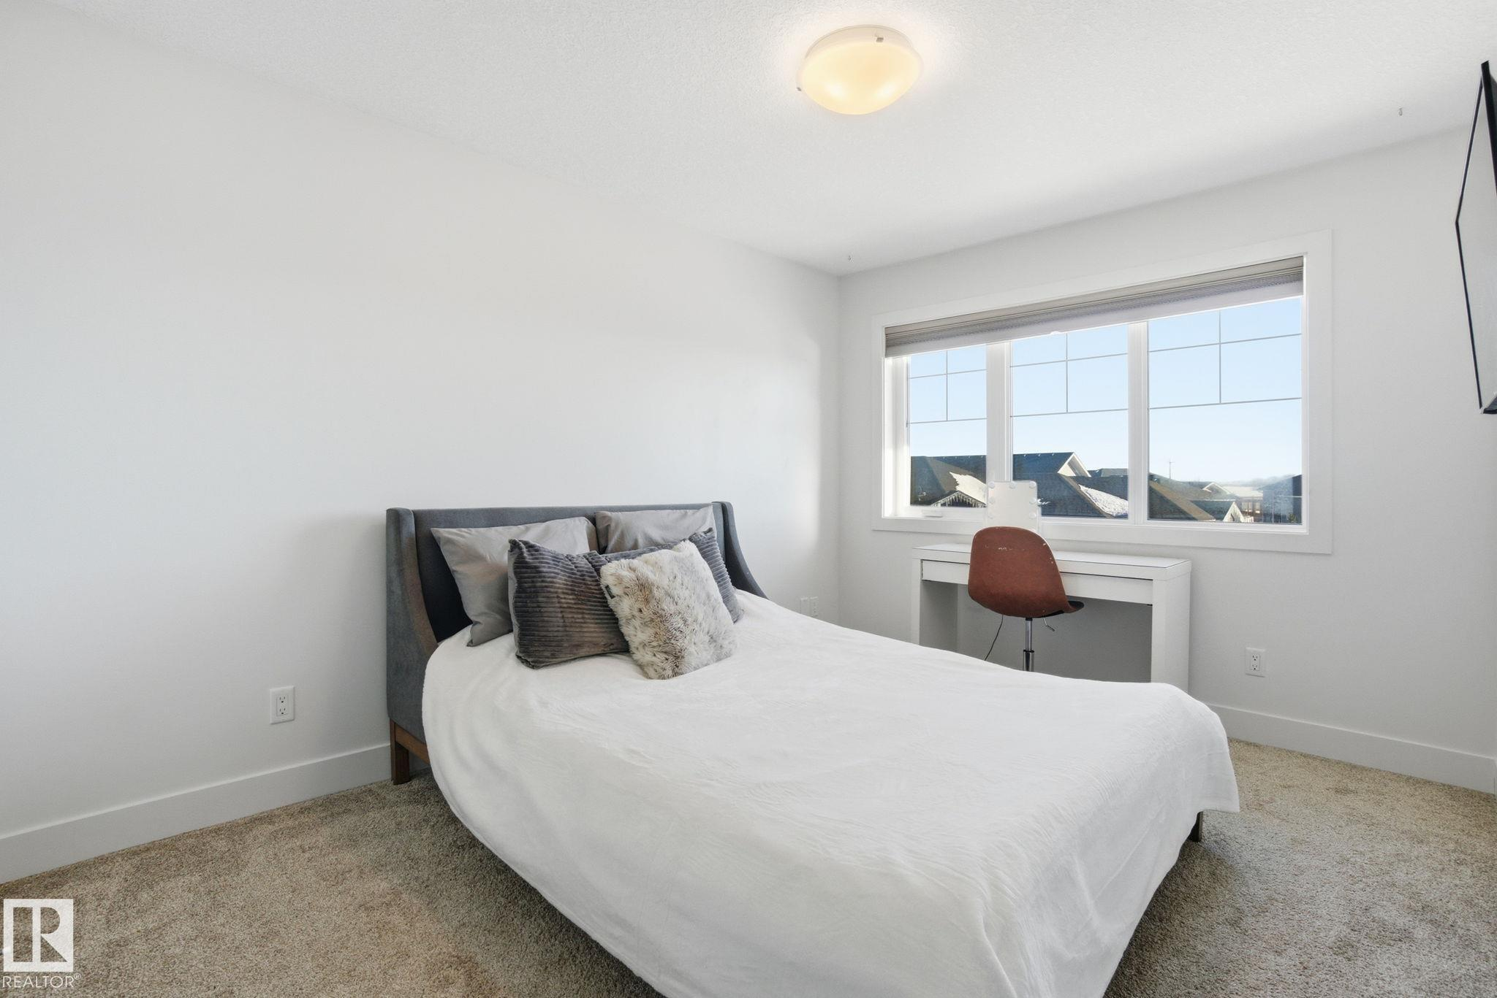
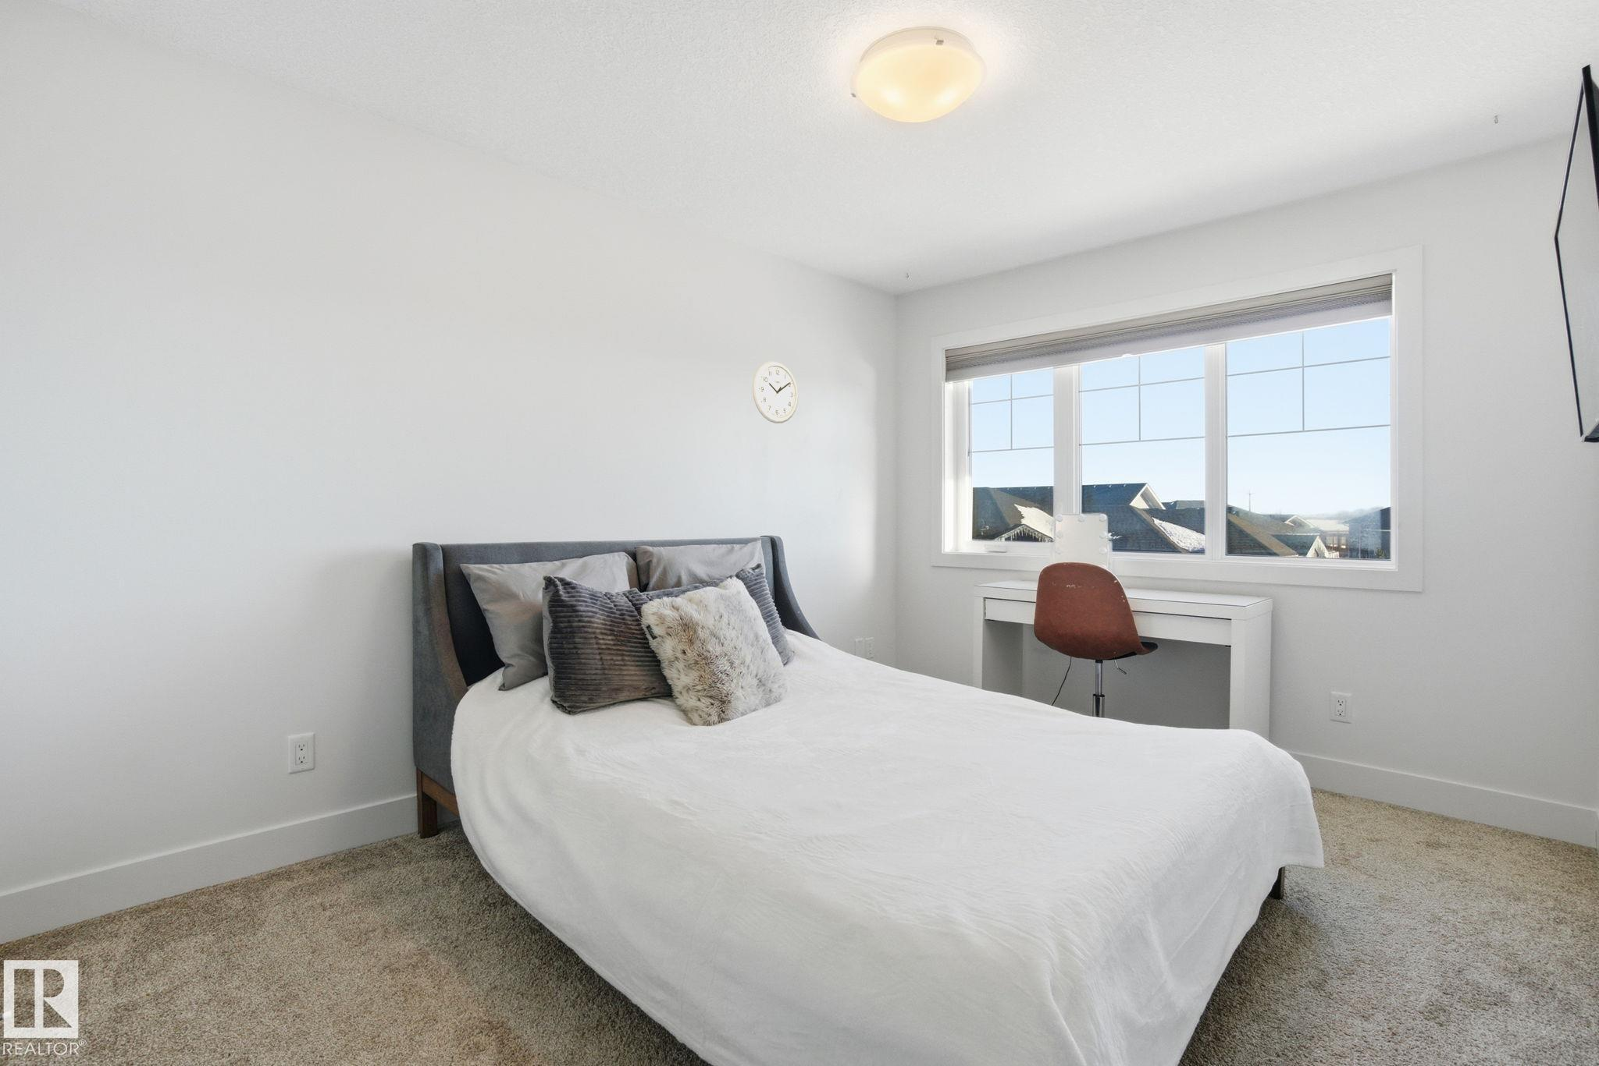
+ wall clock (776, 391)
